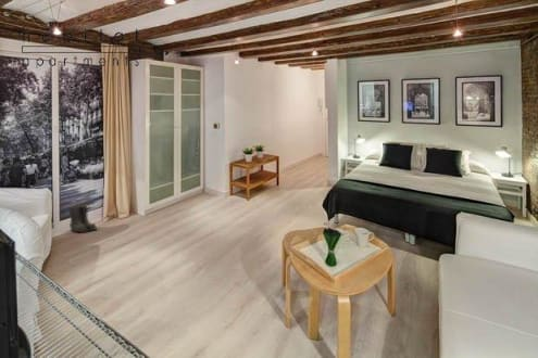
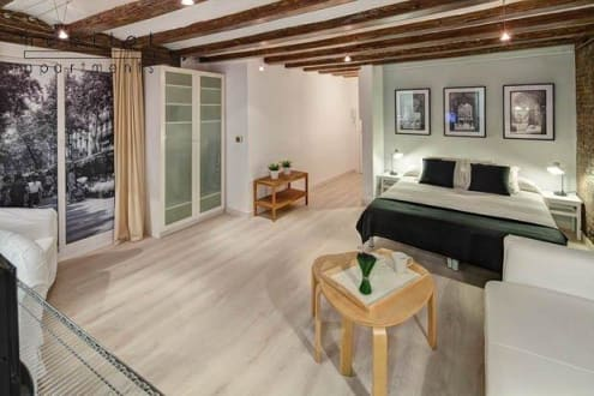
- boots (82, 218)
